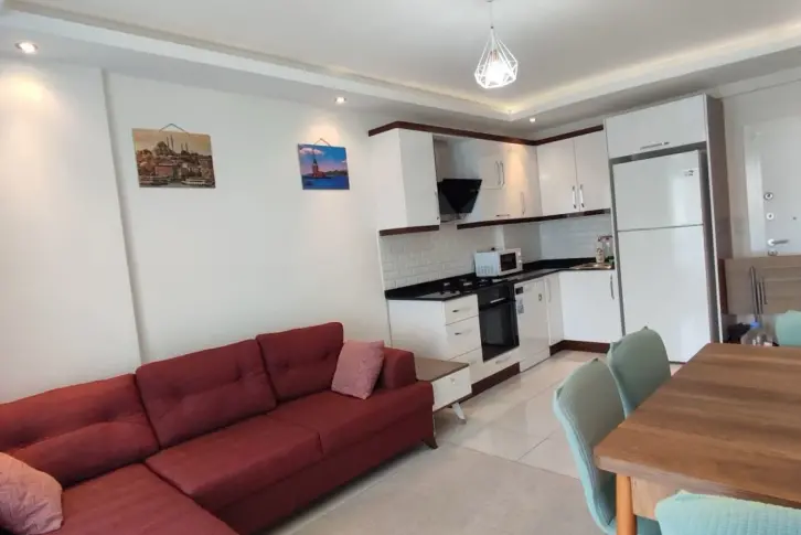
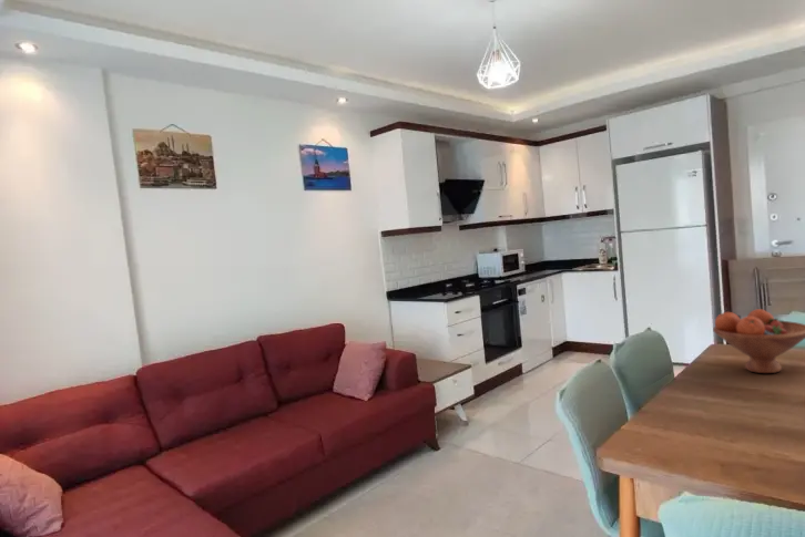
+ fruit bowl (761, 340)
